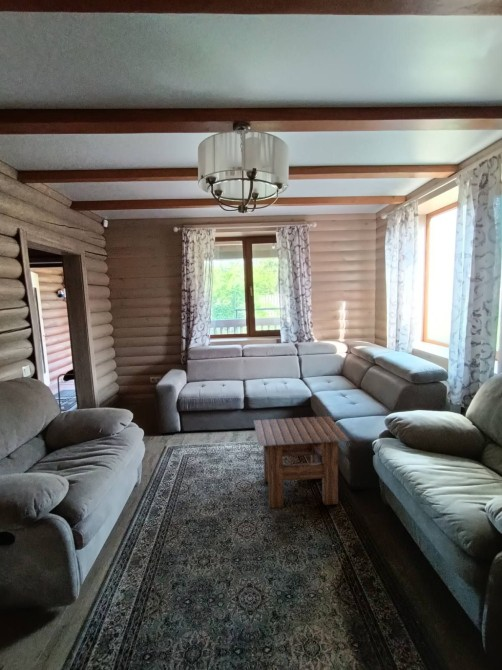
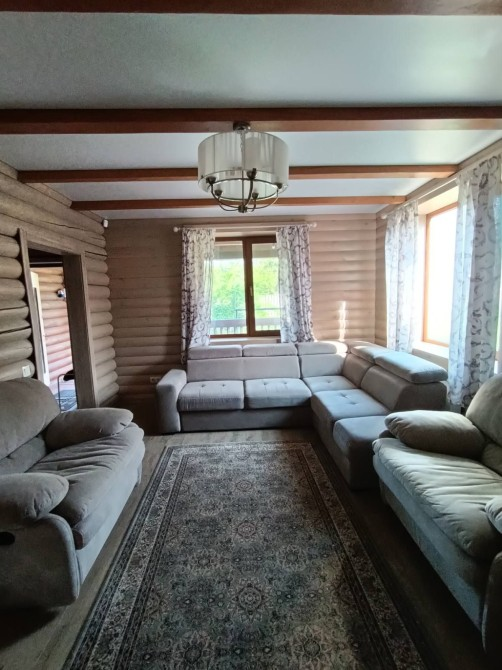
- side table (297, 464)
